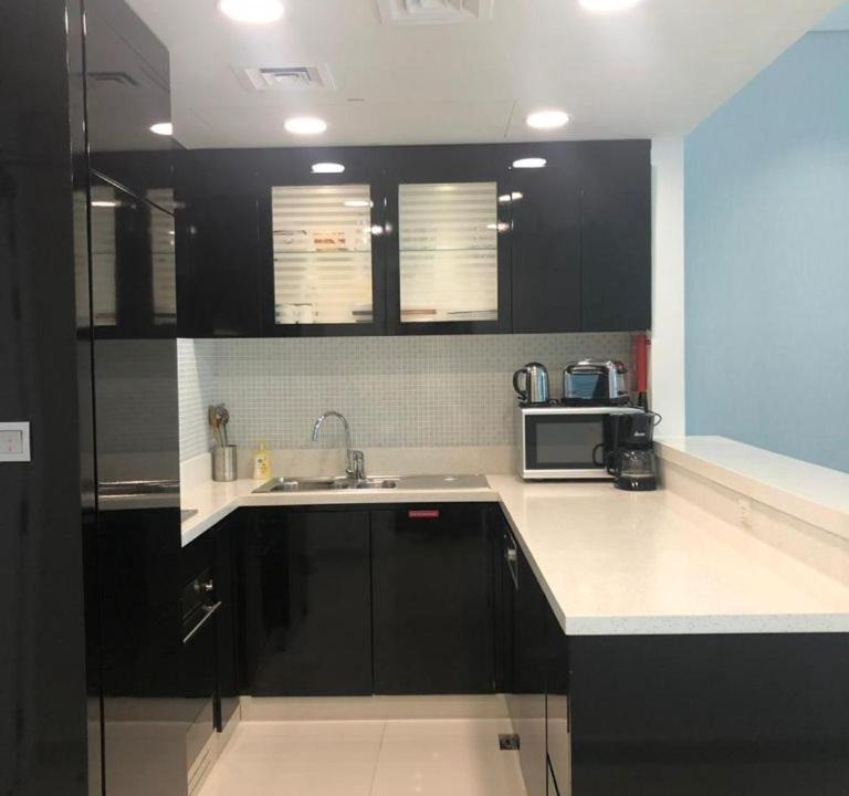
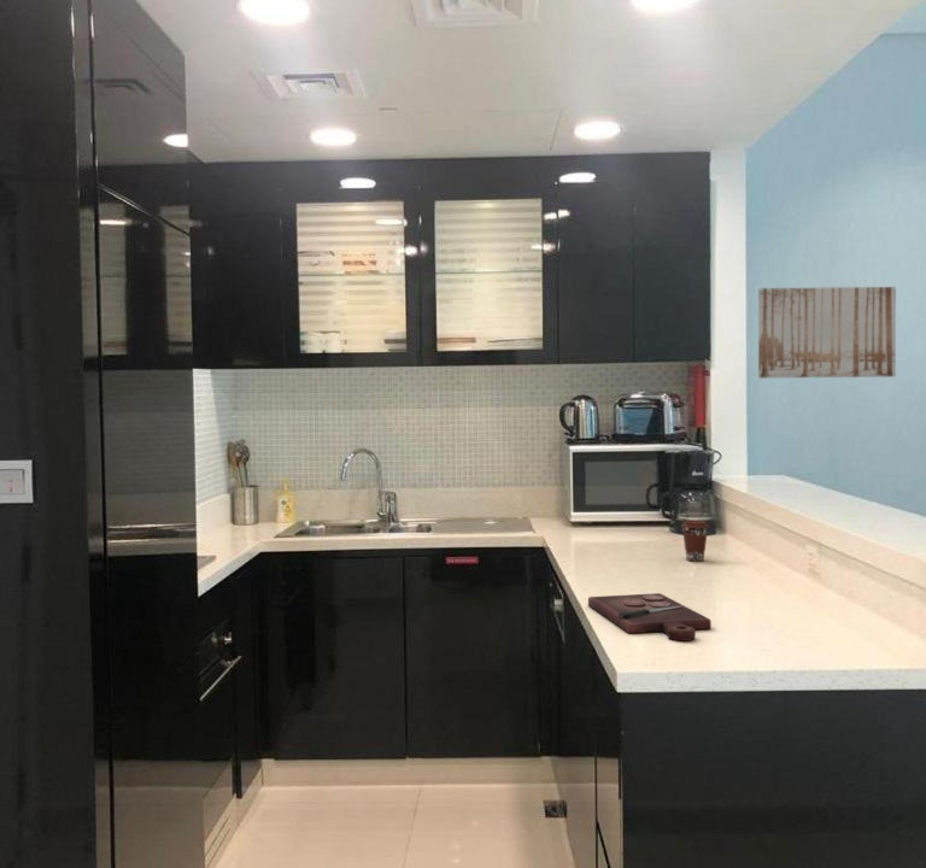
+ wall art (826, 333)
+ coffee cup (694, 540)
+ cutting board (651, 610)
